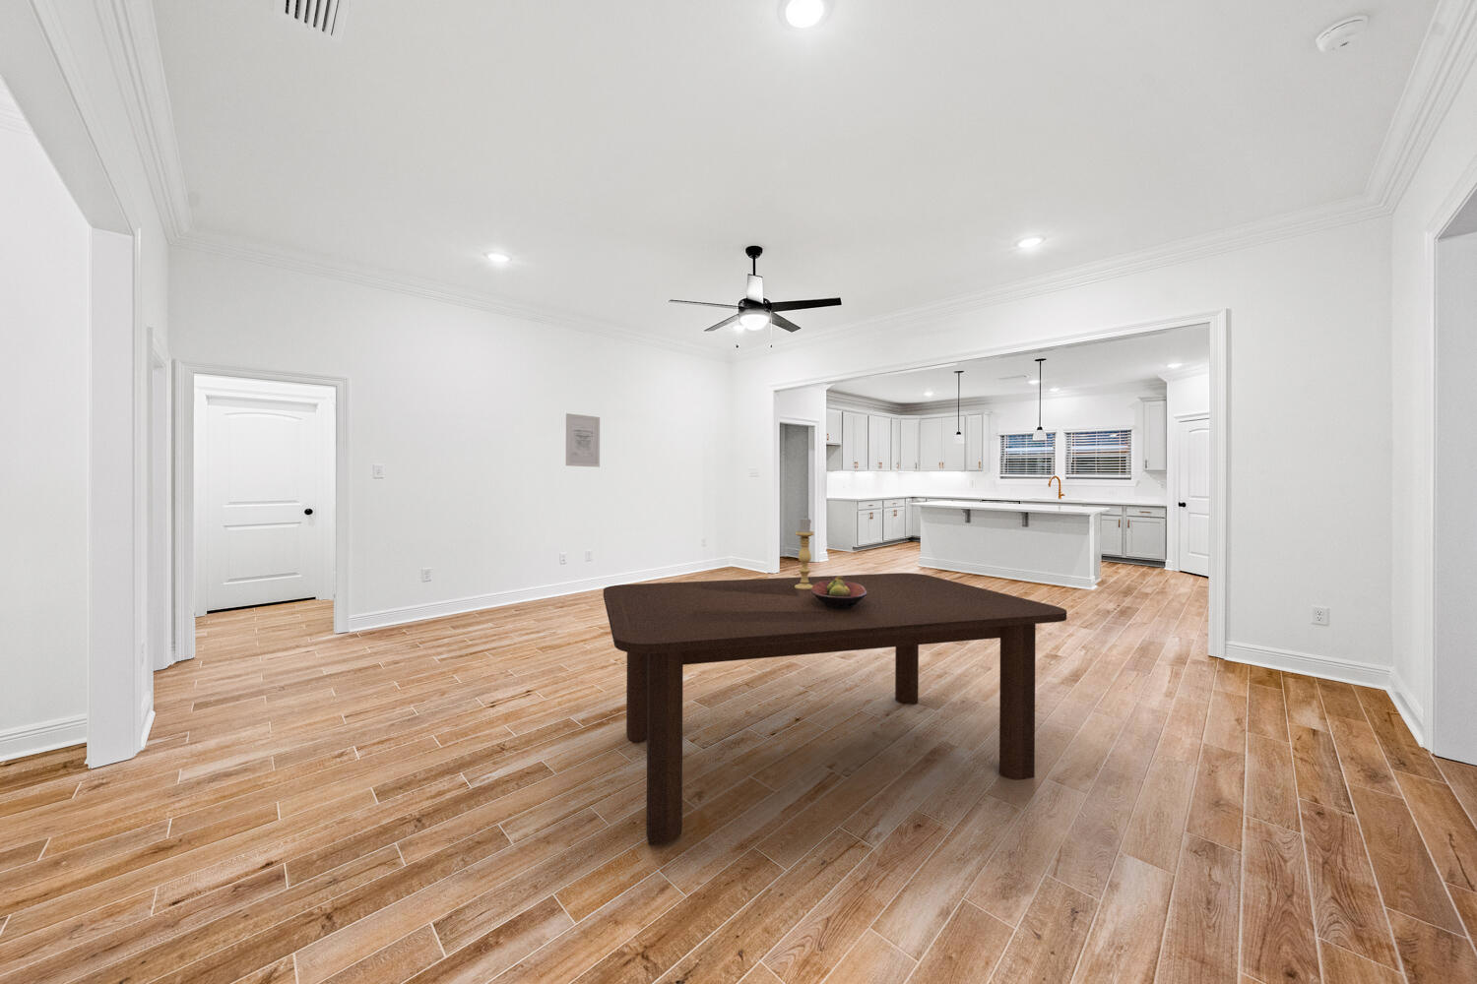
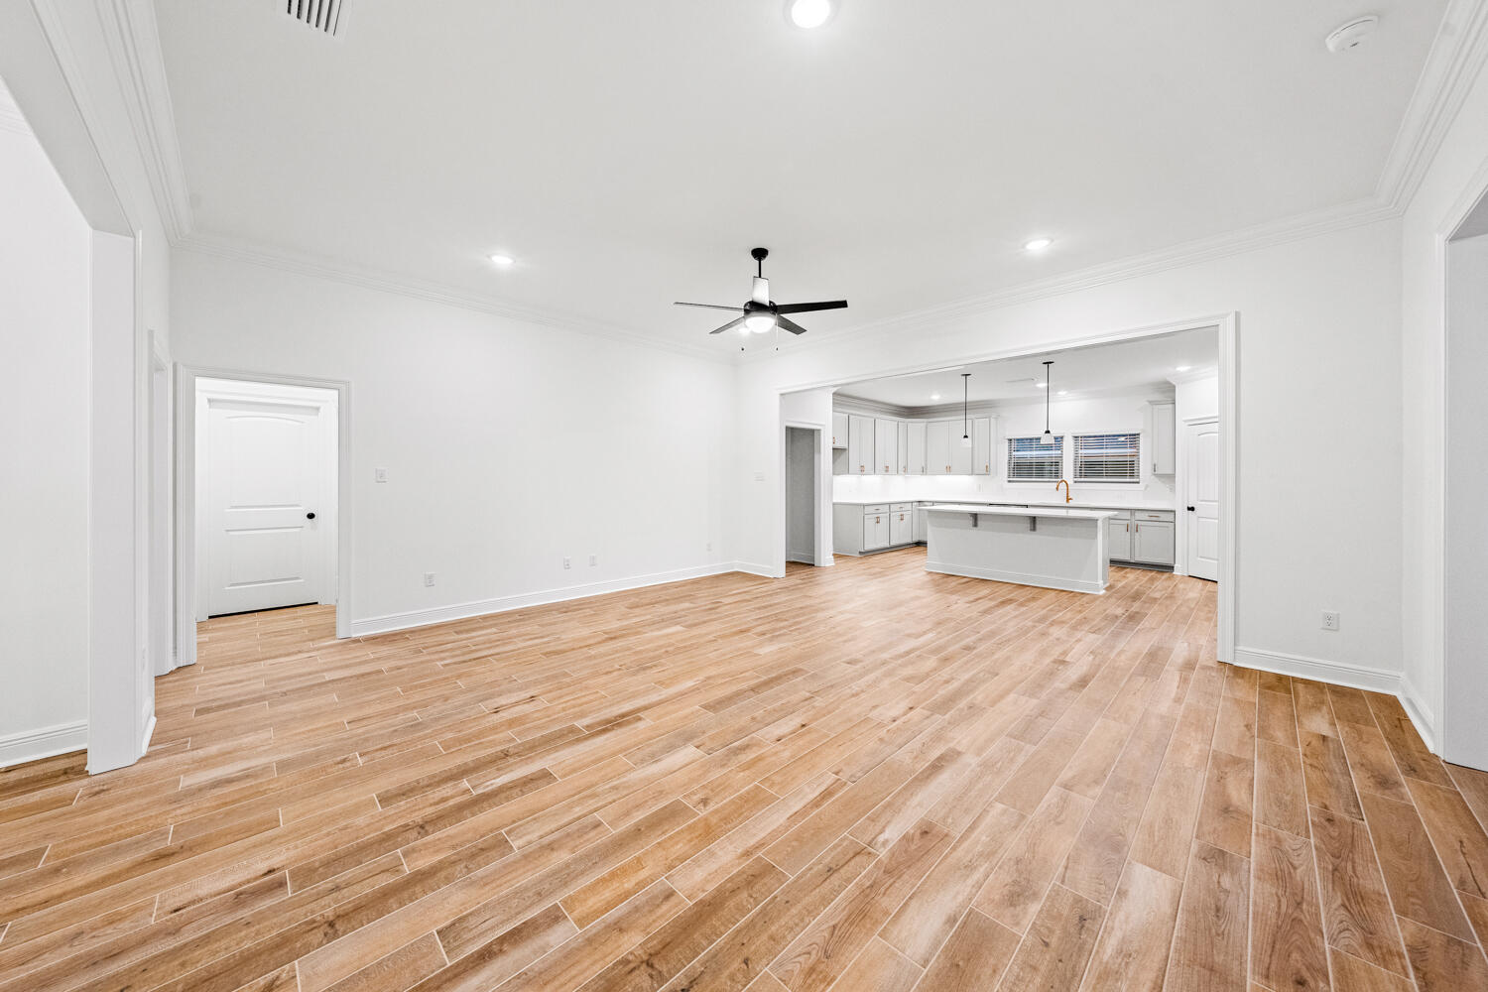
- candle holder (804, 551)
- wall art (582, 440)
- dining table (812, 653)
- fruit bowl (837, 590)
